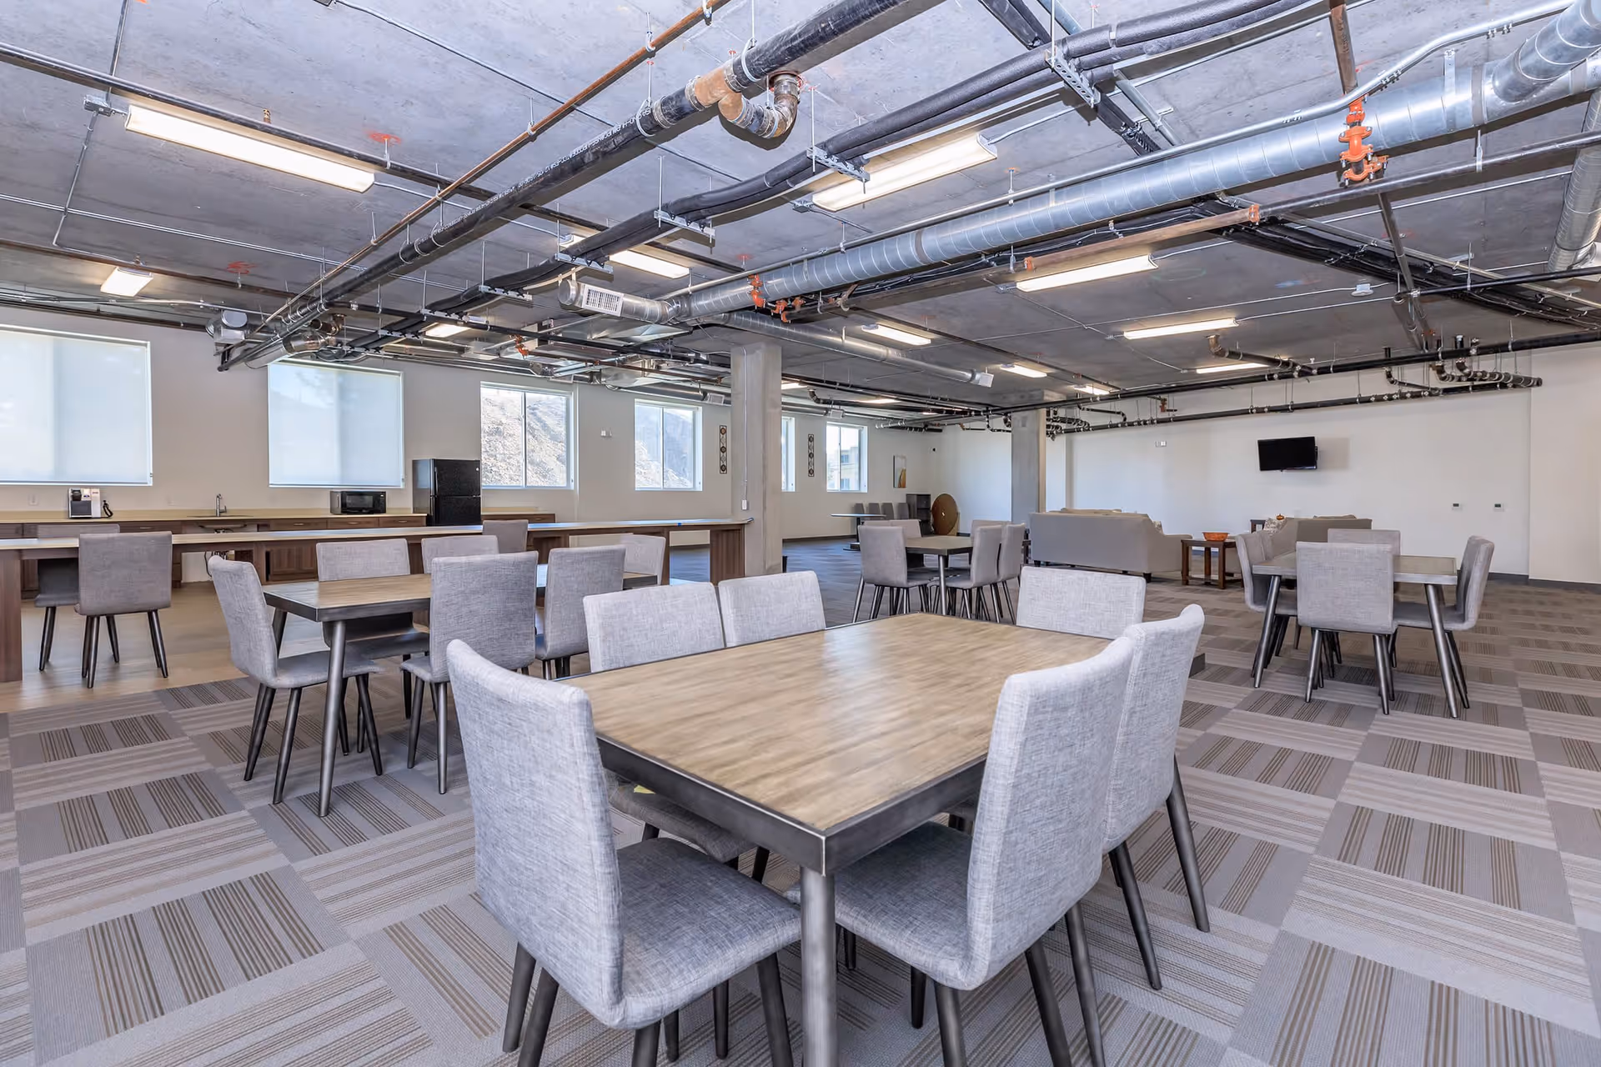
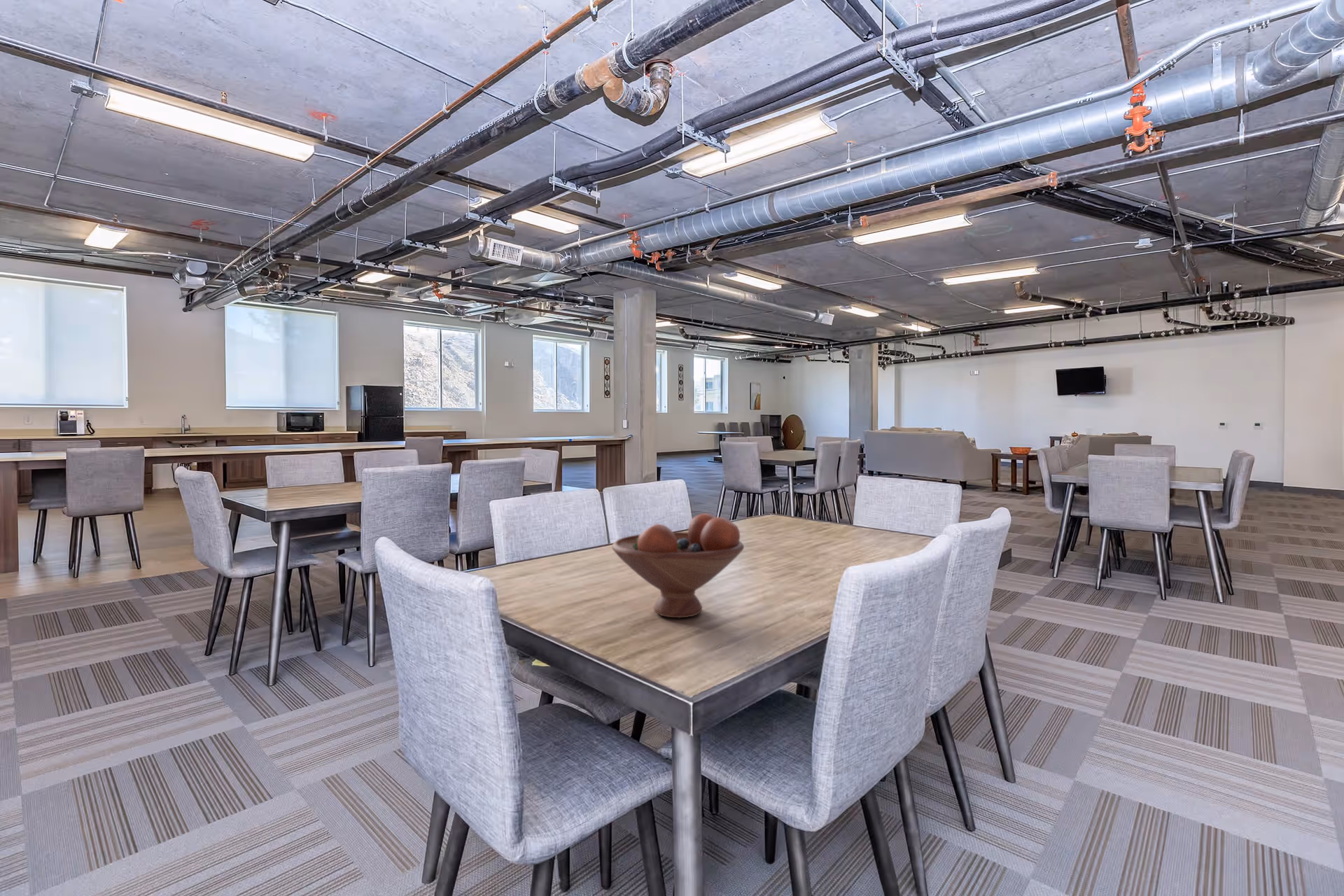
+ fruit bowl (678, 564)
